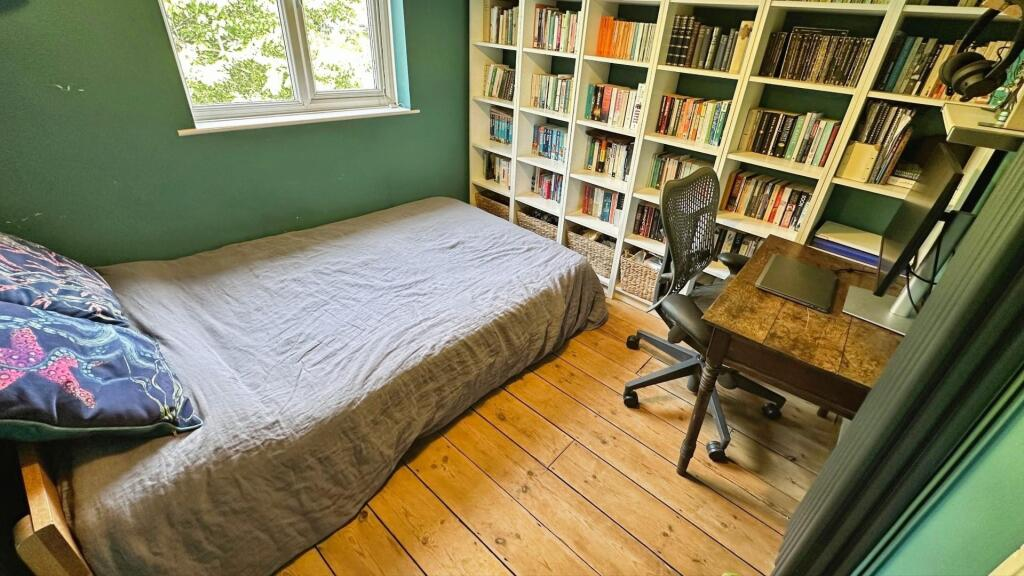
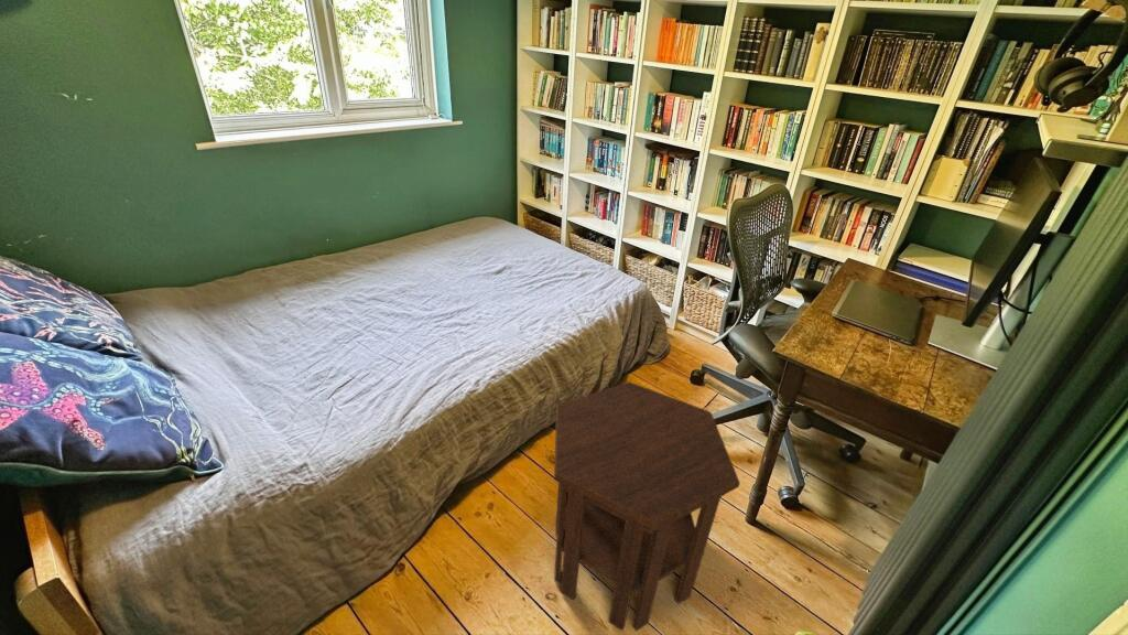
+ side table (629, 501)
